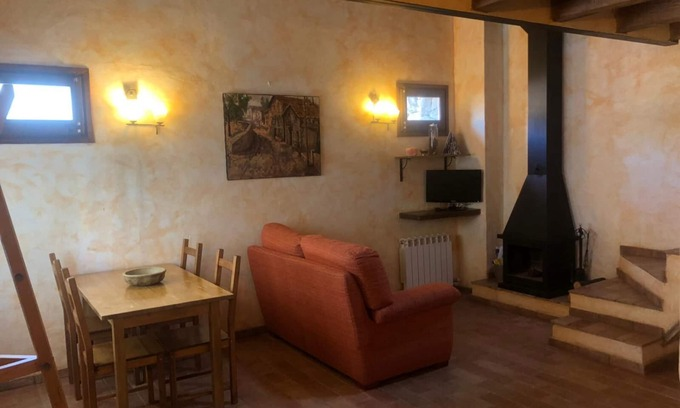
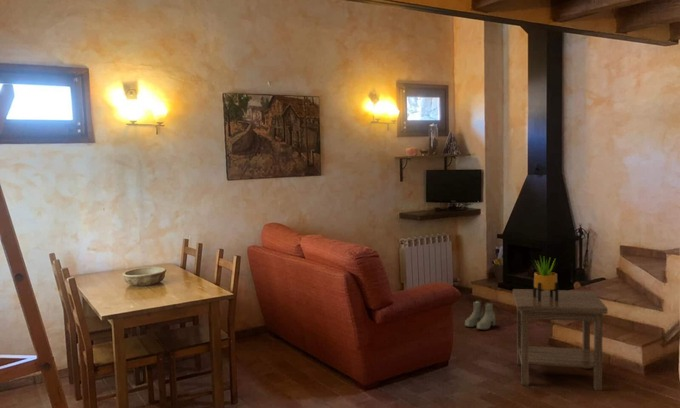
+ potted plant (545, 277)
+ boots (480, 314)
+ side table (554, 347)
